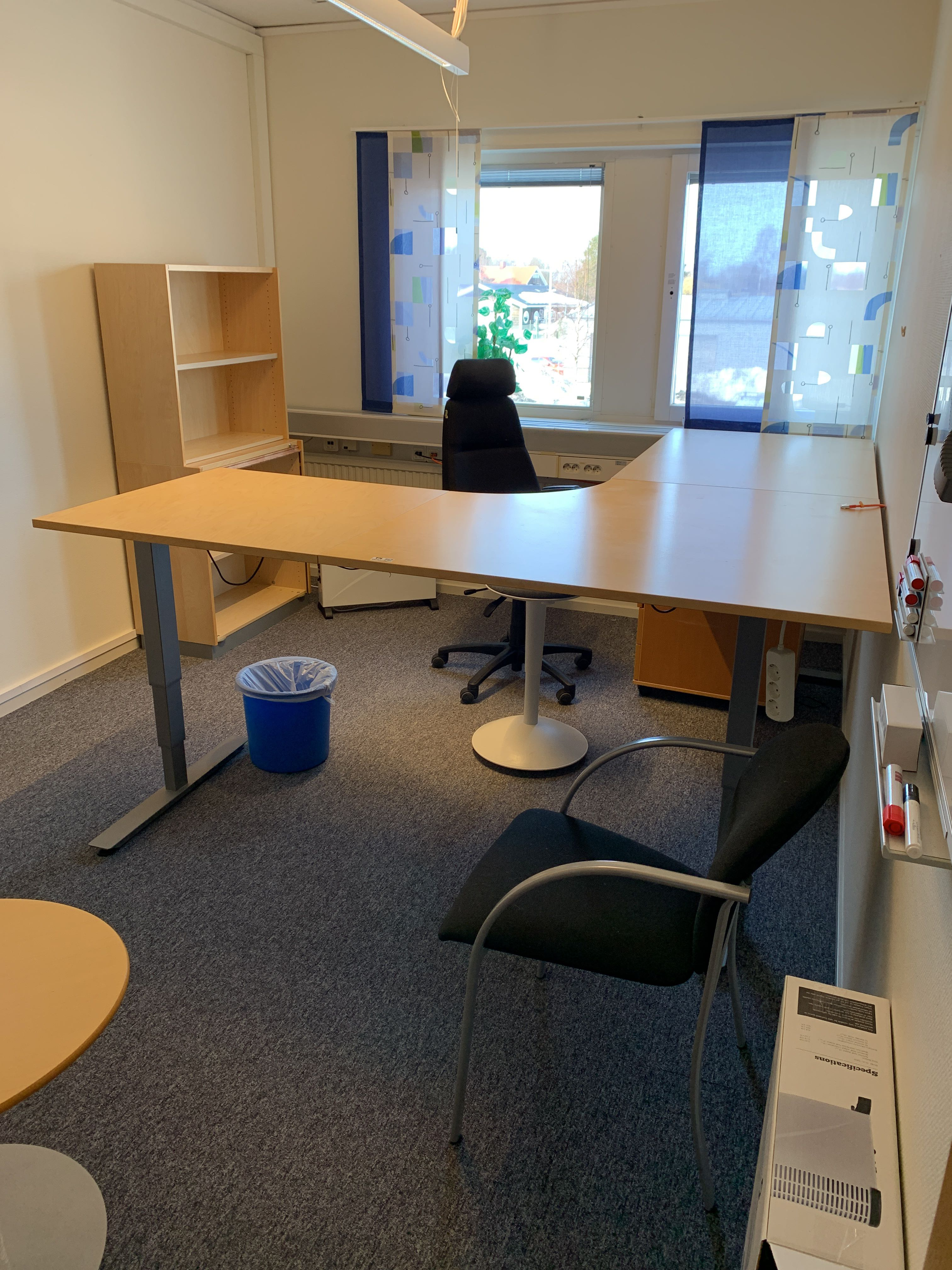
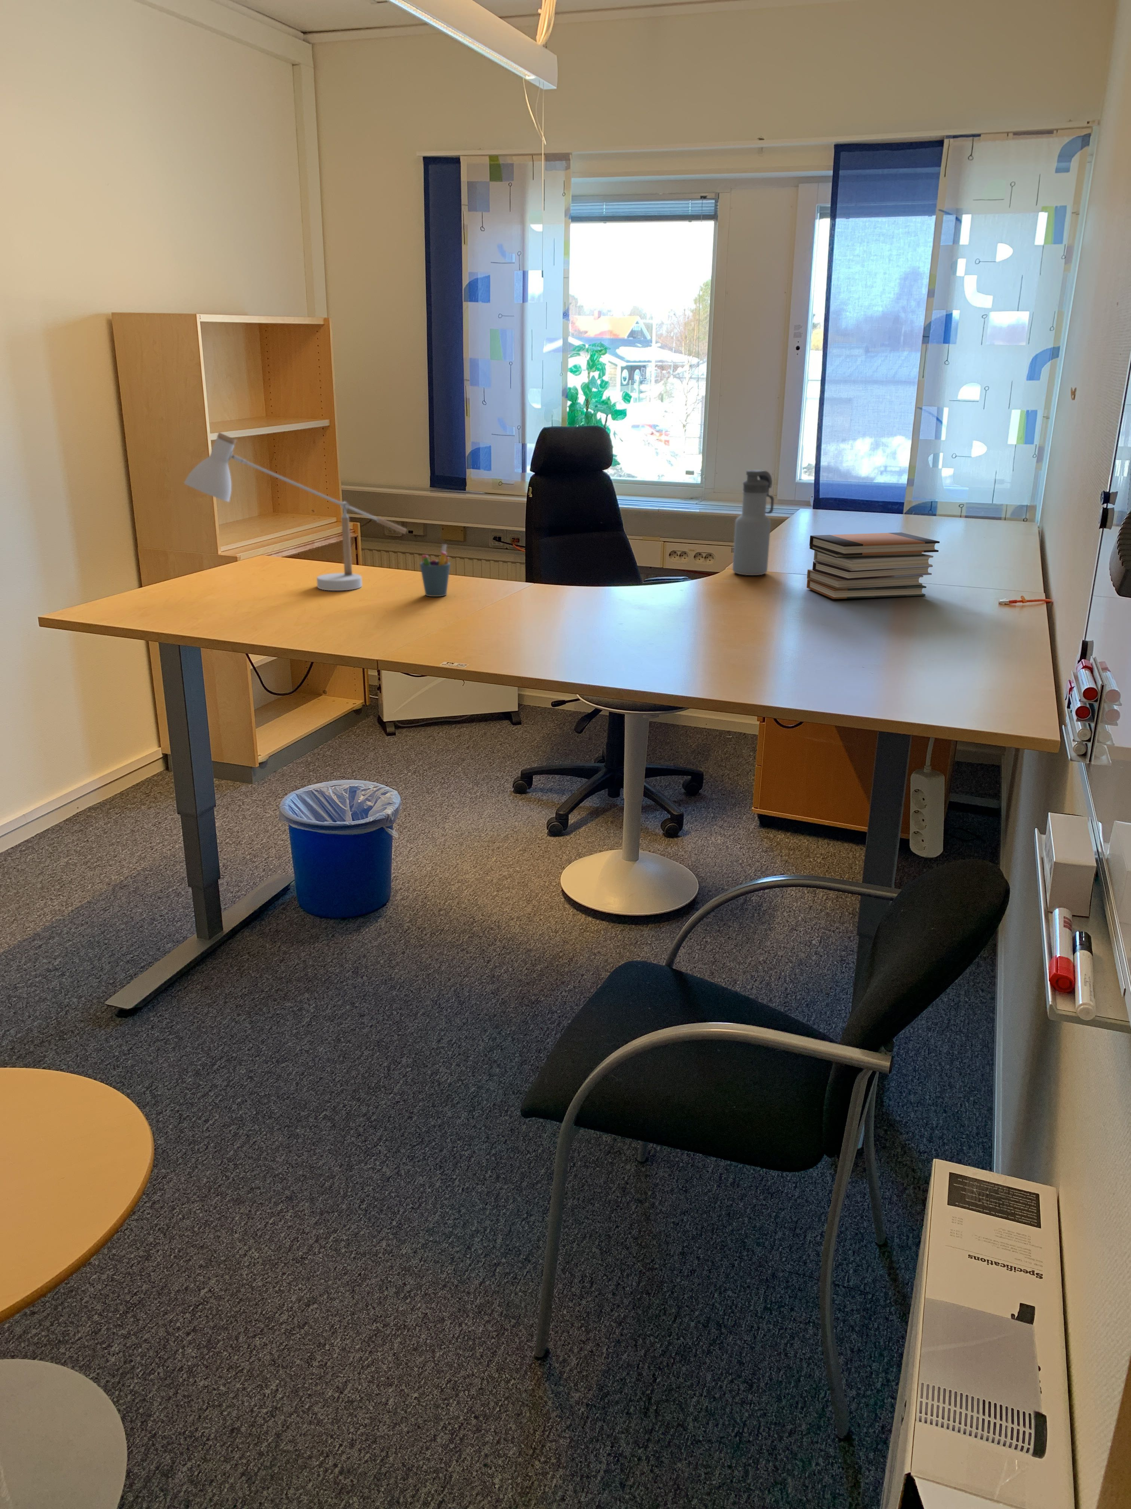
+ book stack (871, 566)
+ water bottle (753, 522)
+ desk lamp (310, 492)
+ pen holder (435, 570)
